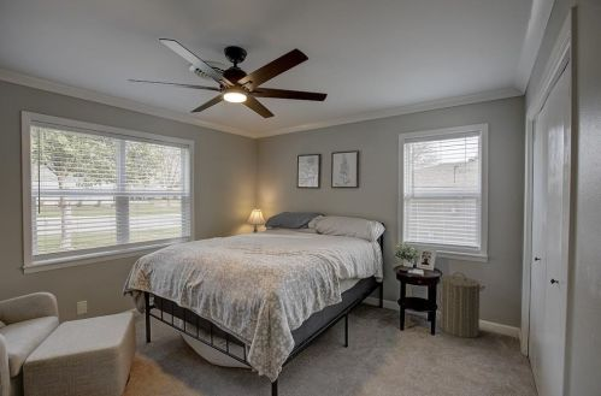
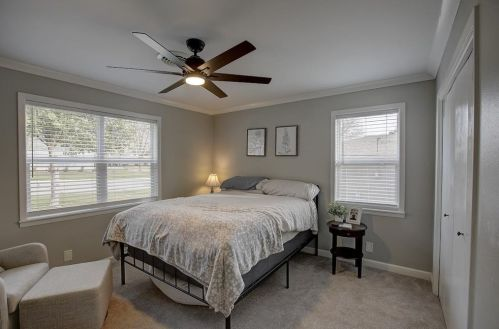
- laundry hamper (459, 301)
